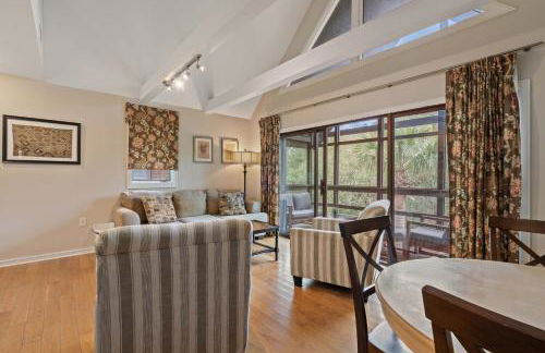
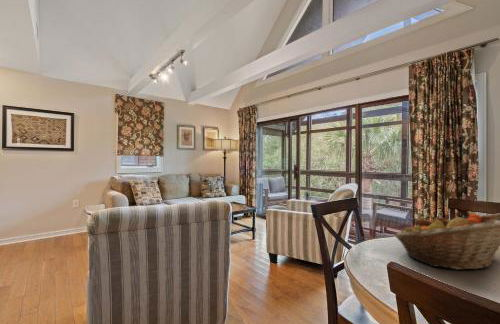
+ fruit basket (452, 234)
